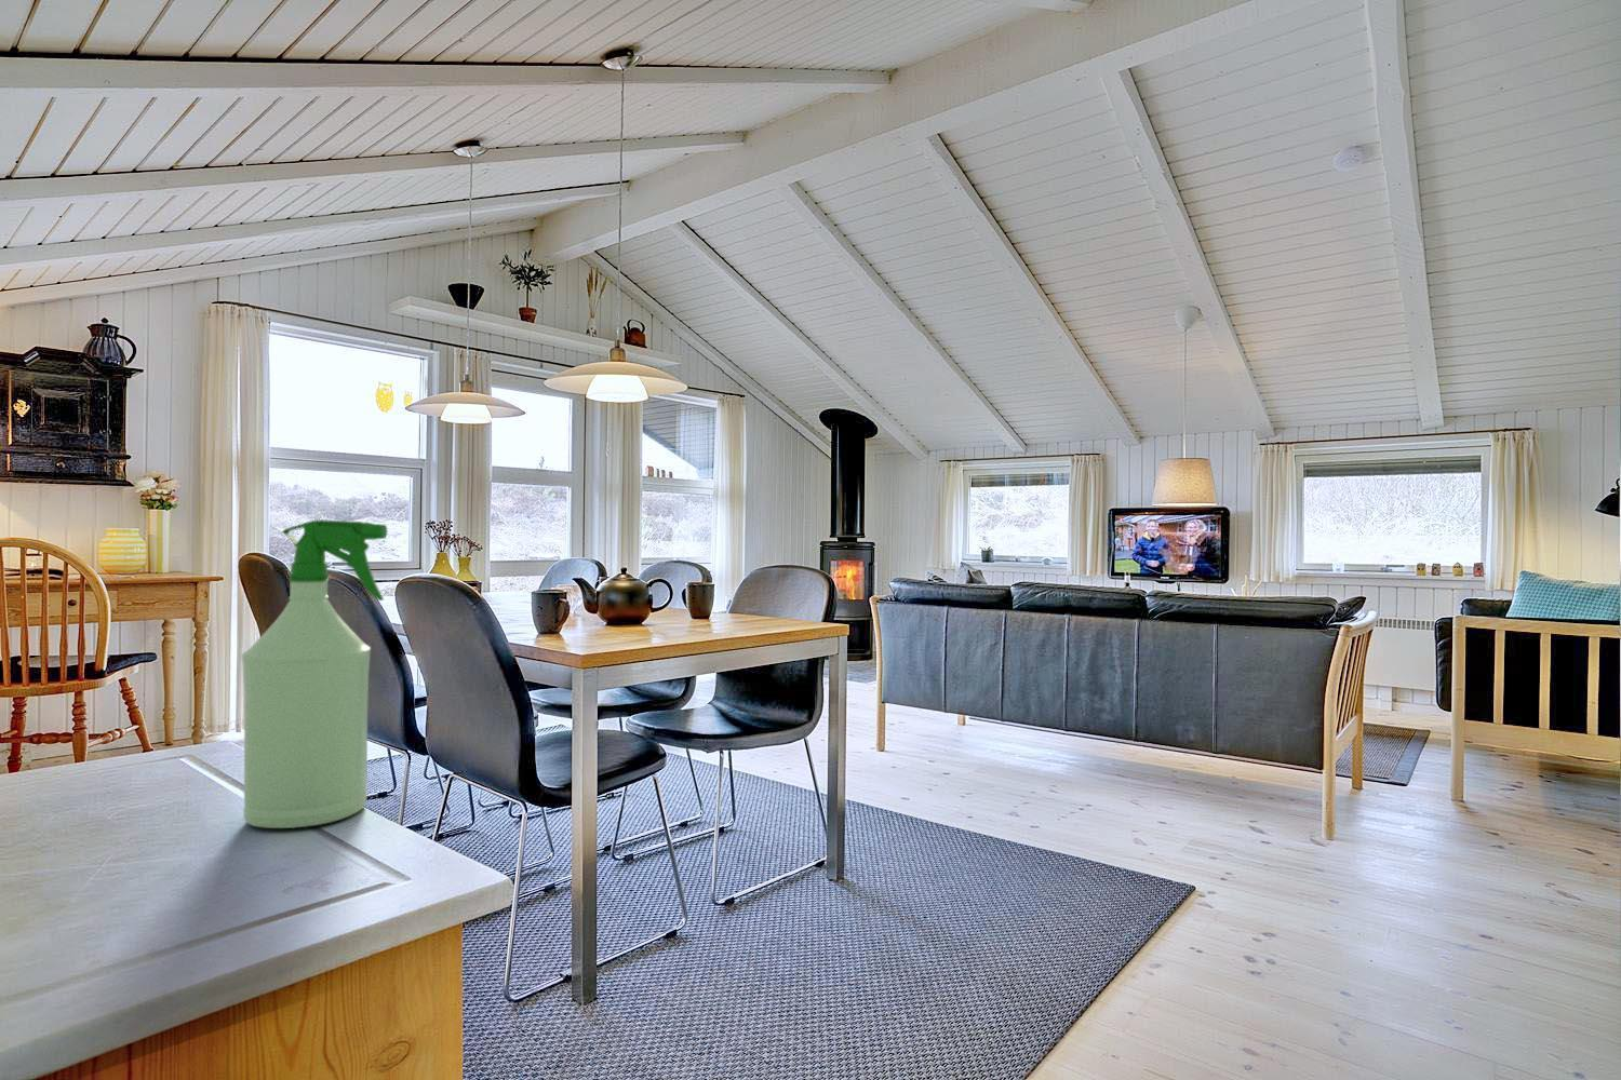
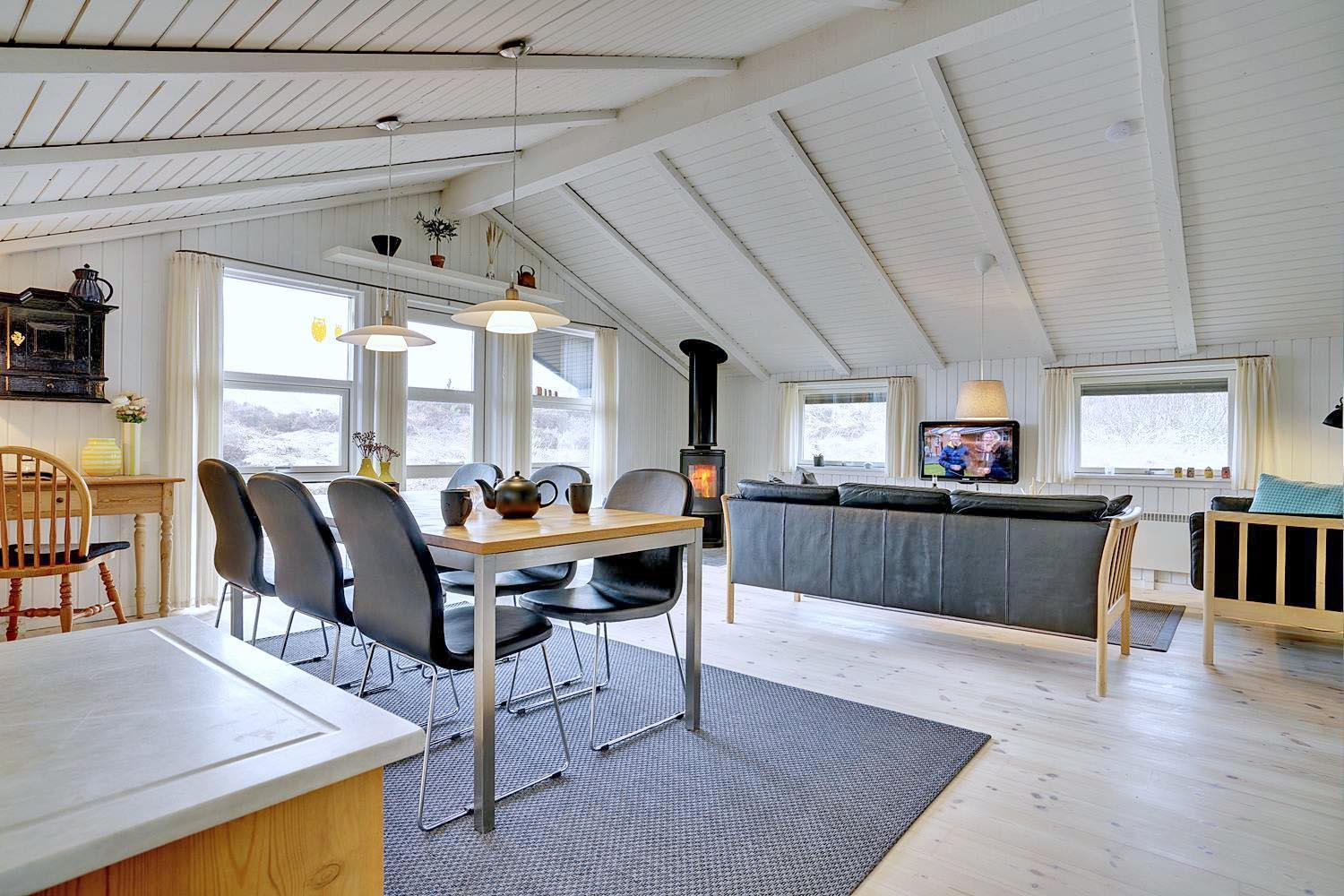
- spray bottle (308, 665)
